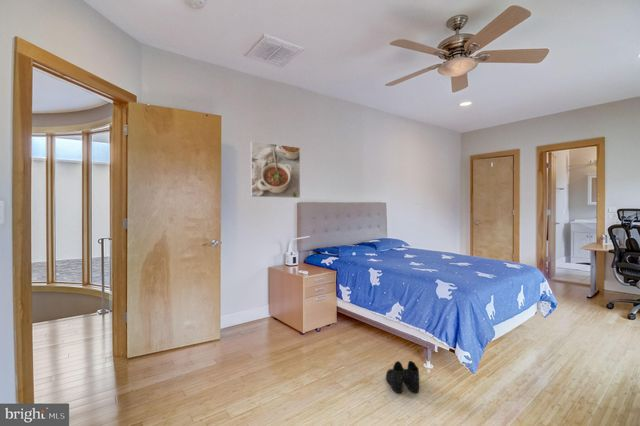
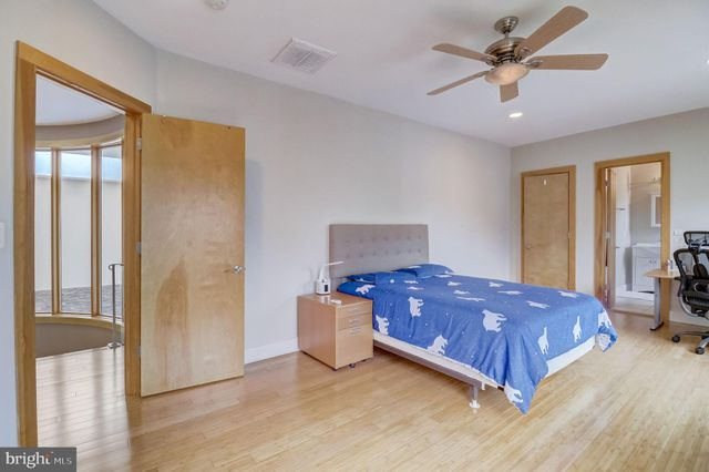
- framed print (276, 171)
- boots (402, 371)
